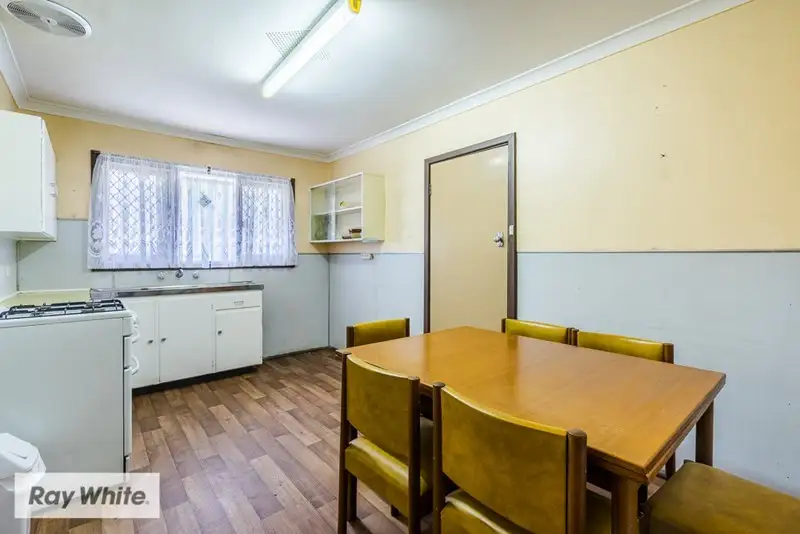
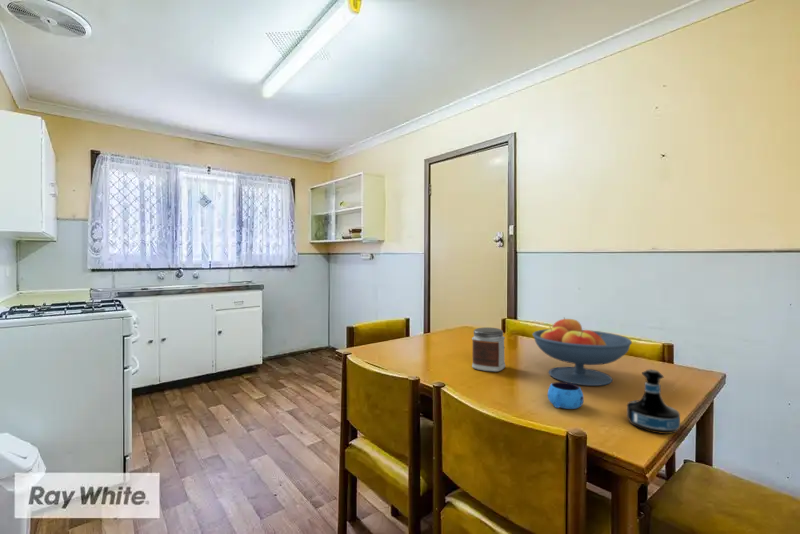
+ jar (488, 348)
+ tequila bottle (652, 398)
+ mug (563, 396)
+ fruit bowl (579, 349)
